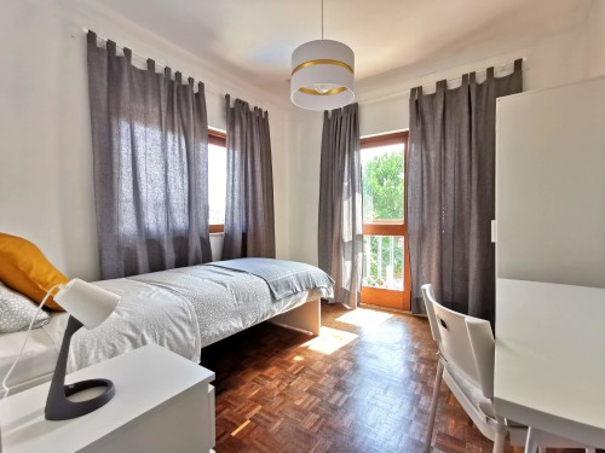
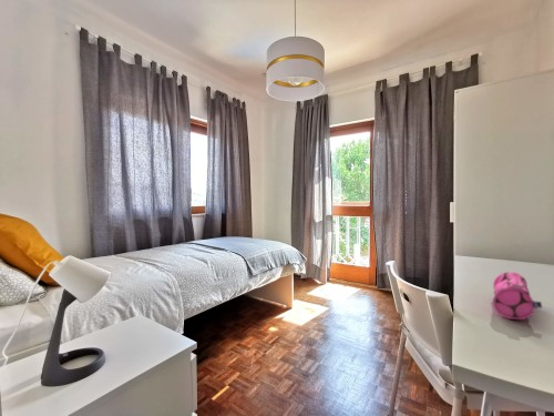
+ pencil case (512, 292)
